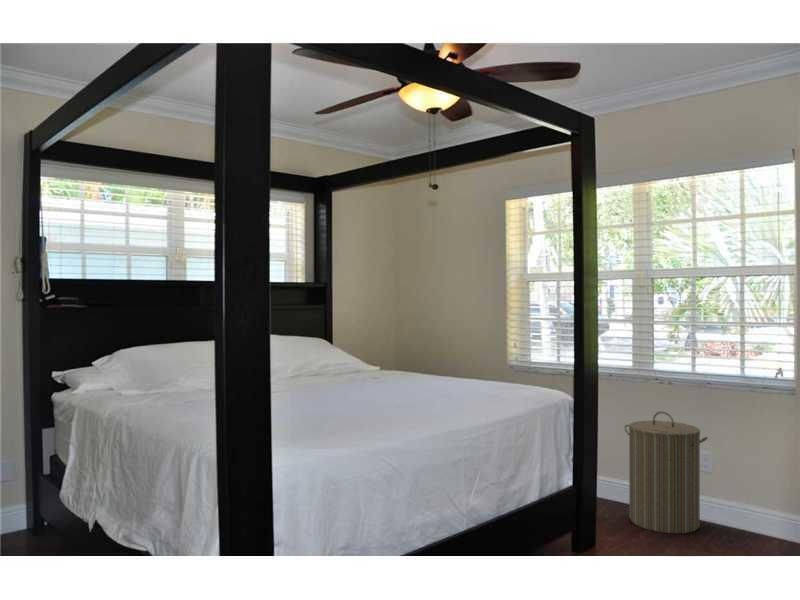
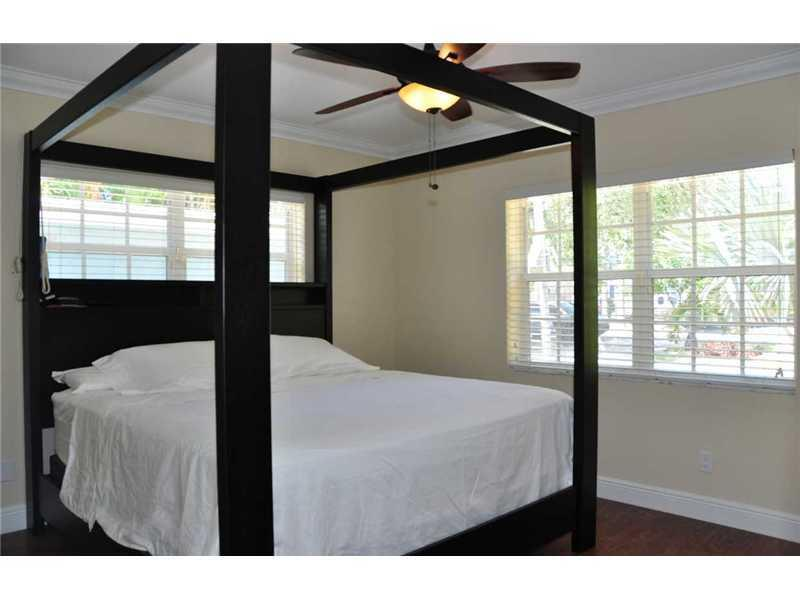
- laundry hamper (664, 467)
